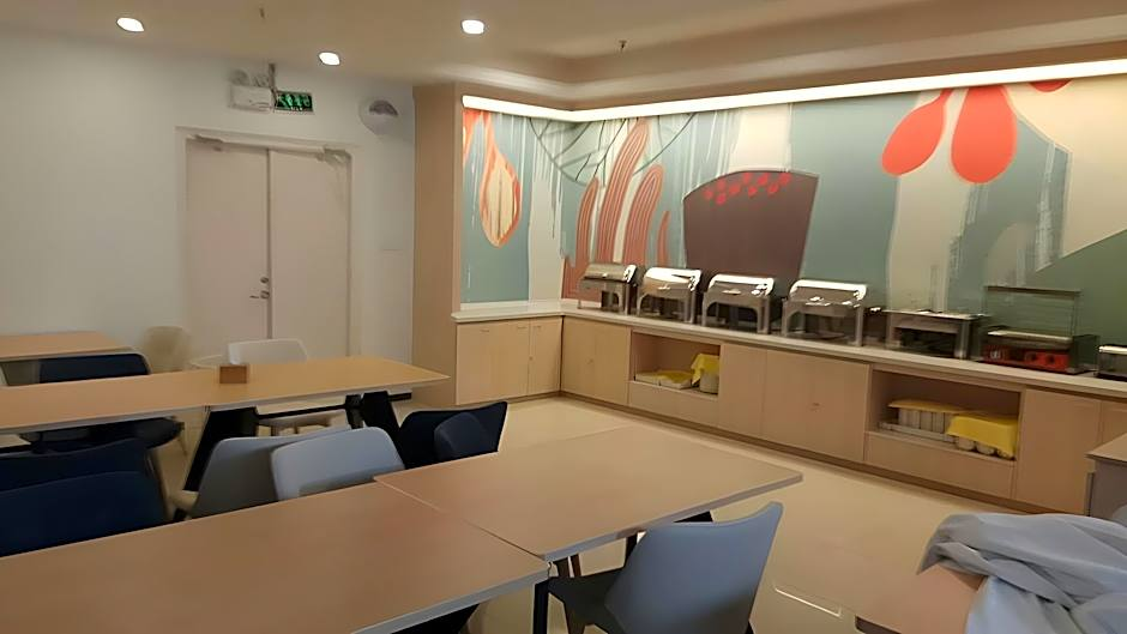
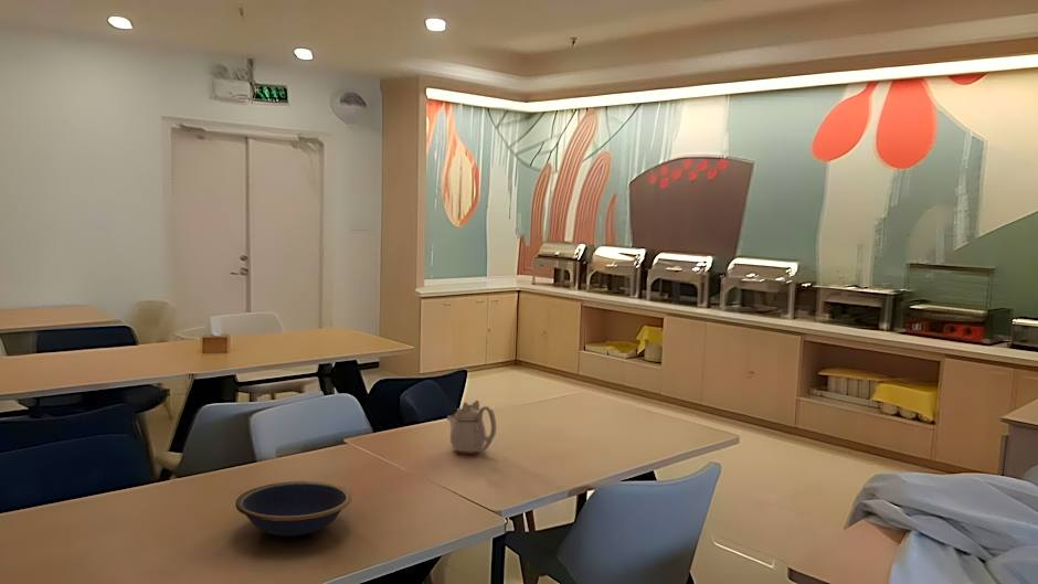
+ bowl (294, 513)
+ teapot (470, 426)
